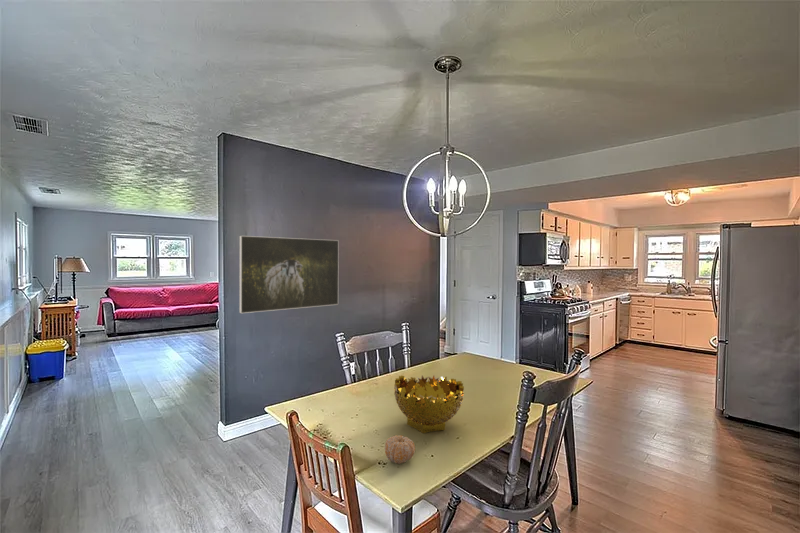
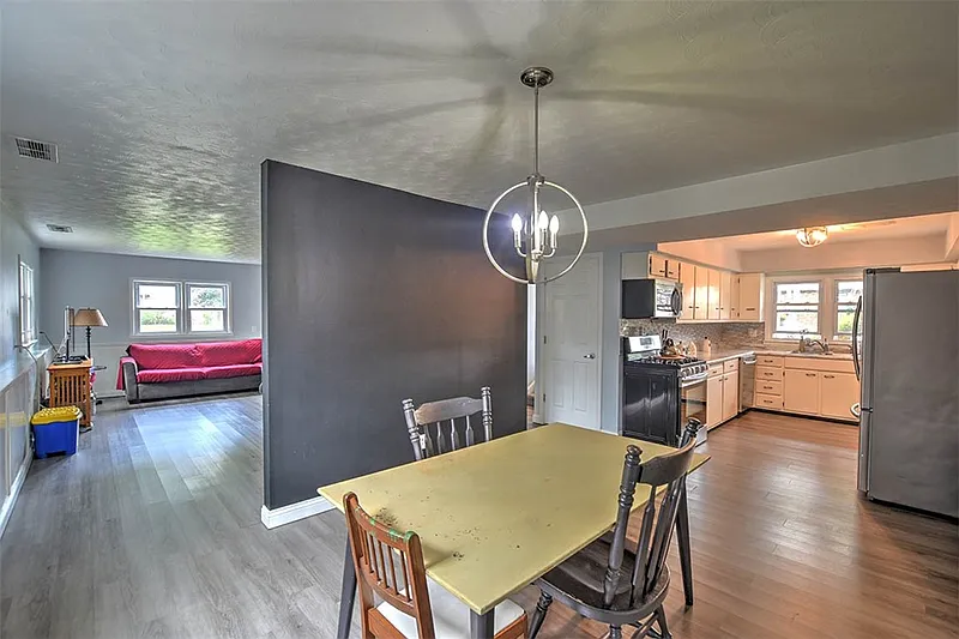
- decorative bowl (428, 402)
- fruit (399, 449)
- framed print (293, 273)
